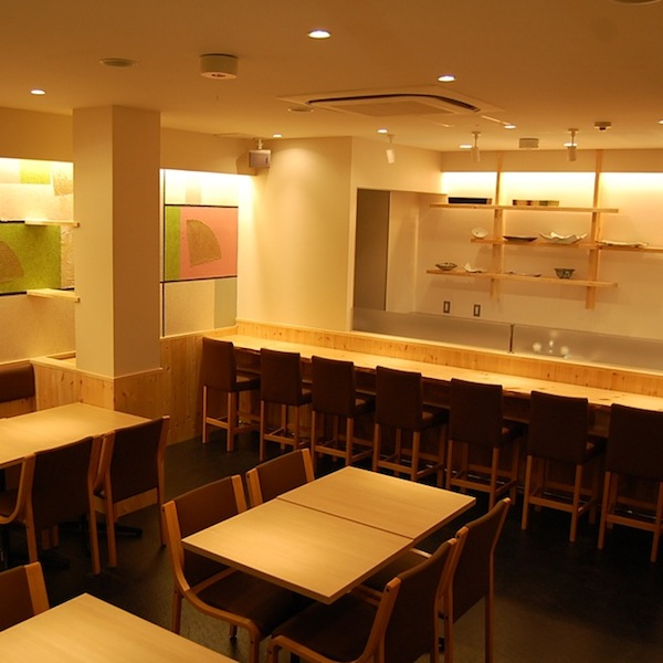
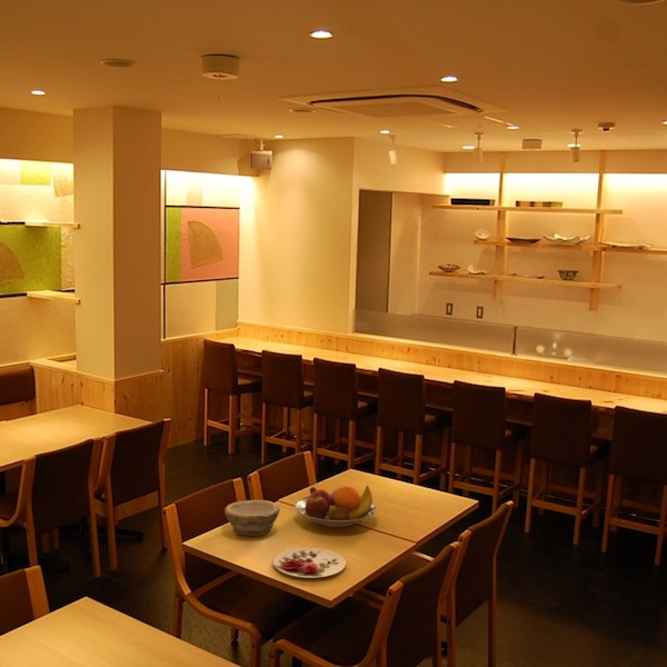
+ bowl (251, 518)
+ plate (309, 561)
+ fruit bowl (336, 502)
